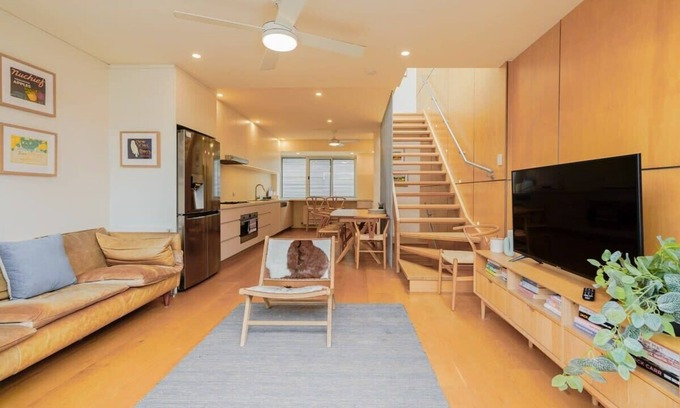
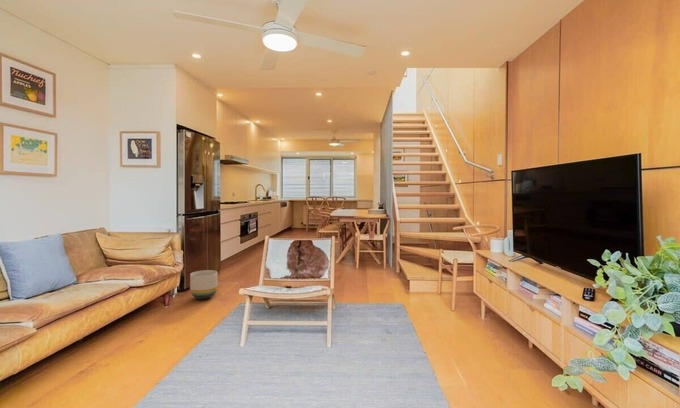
+ planter (204, 285)
